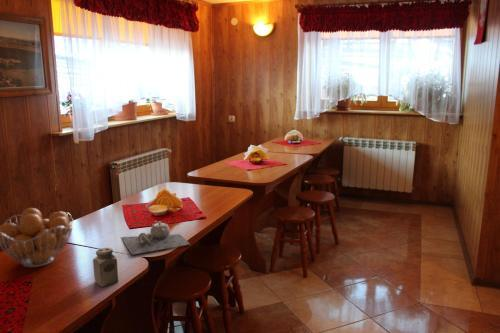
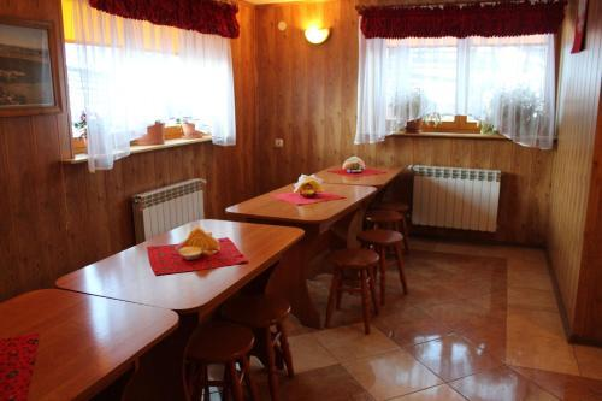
- fruit basket (36, 236)
- salt shaker (105, 265)
- teapot (154, 232)
